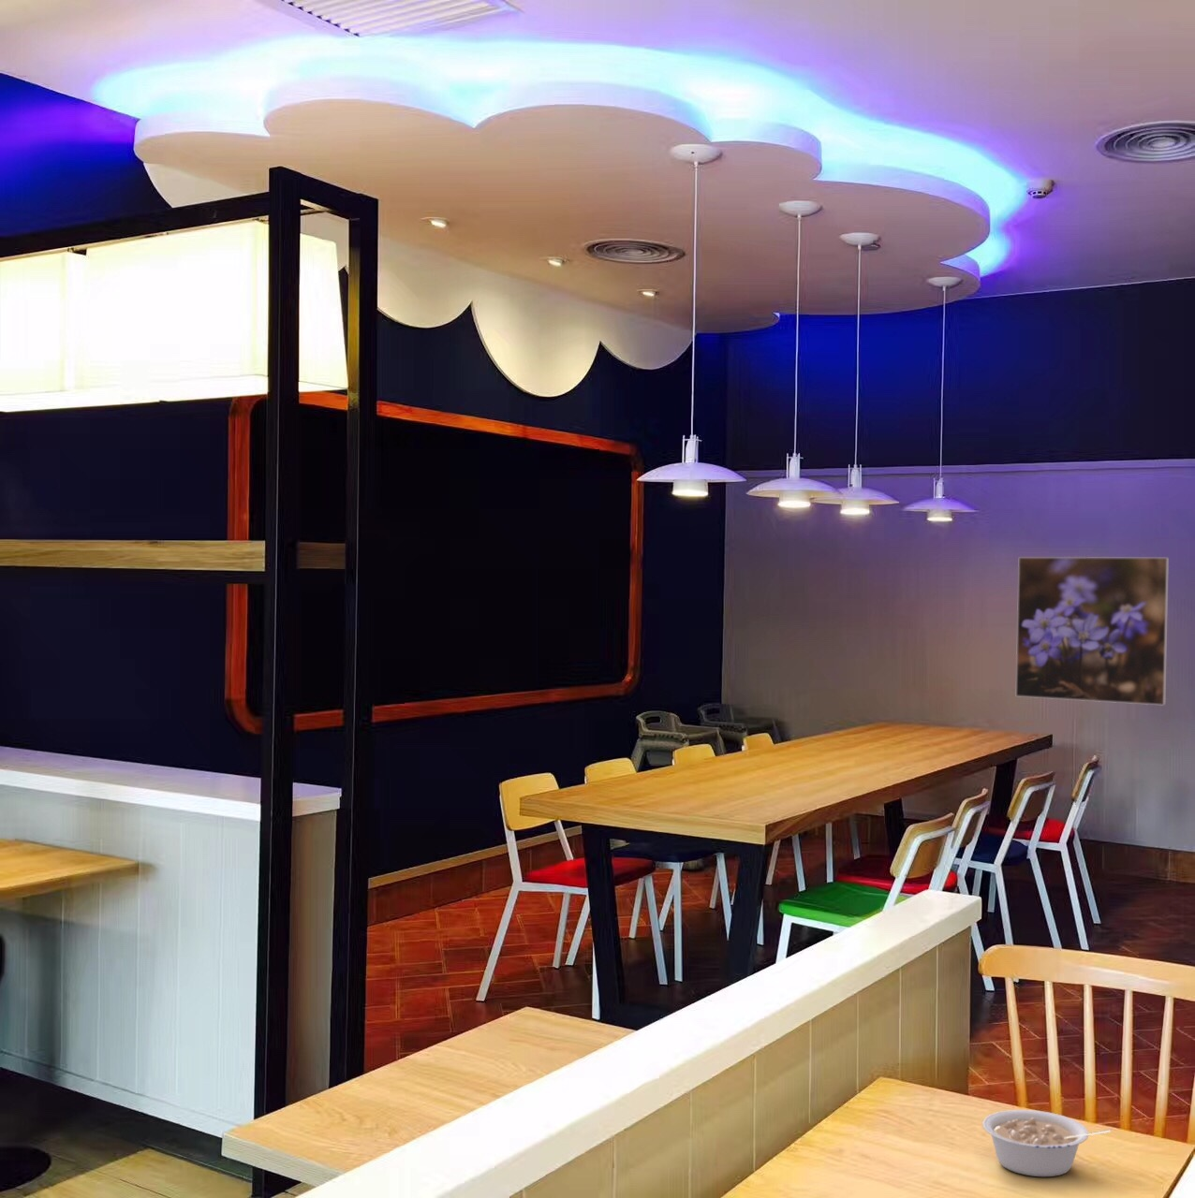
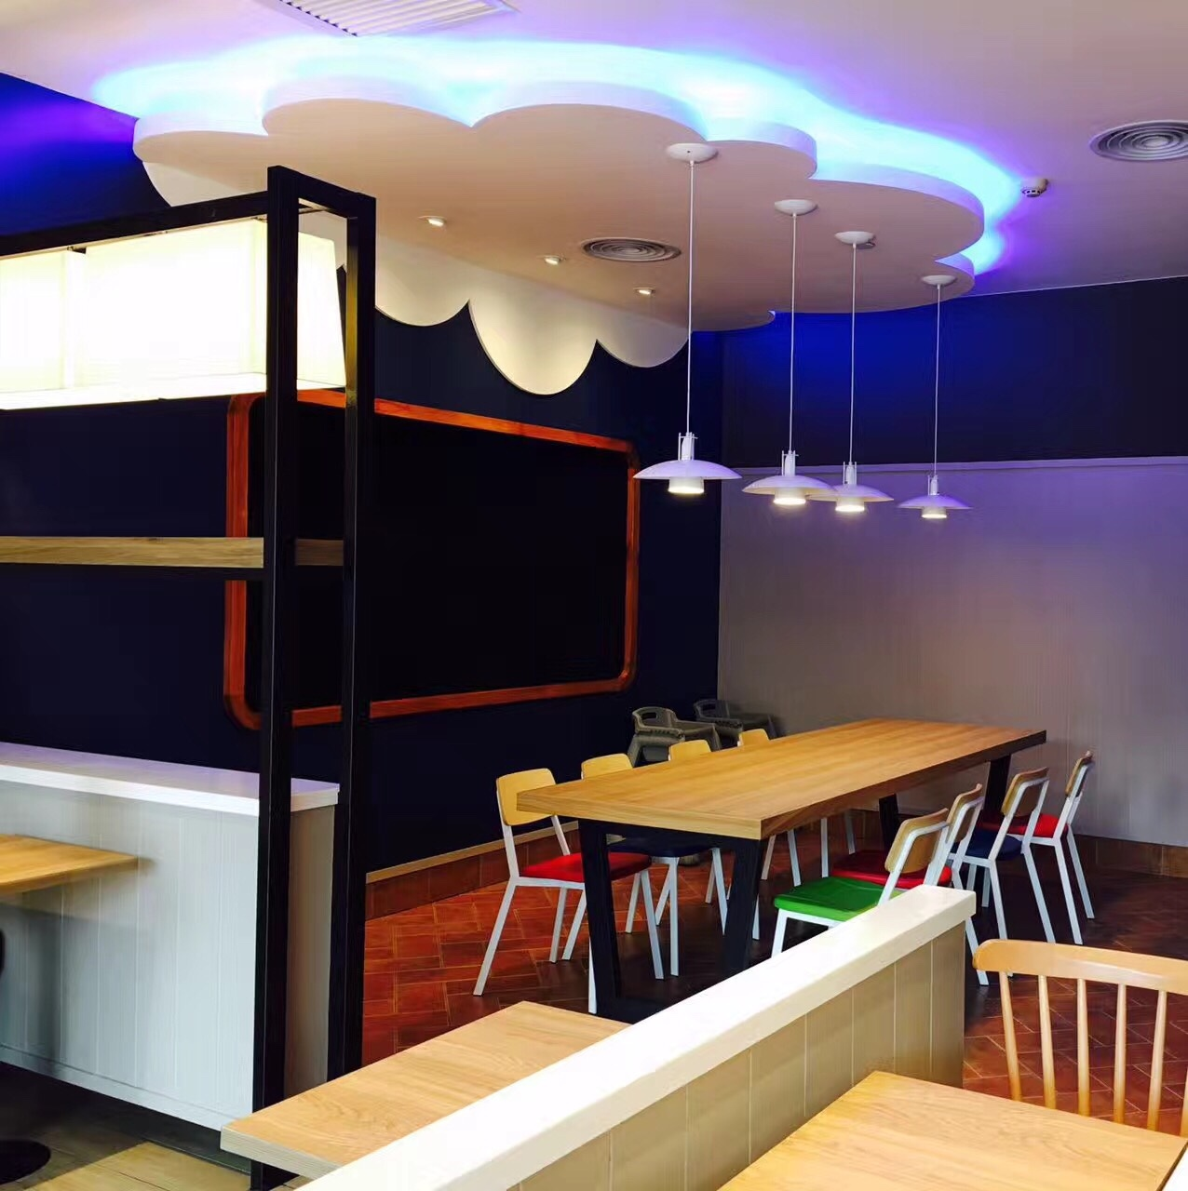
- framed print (1089, 629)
- legume (1039, 1141)
